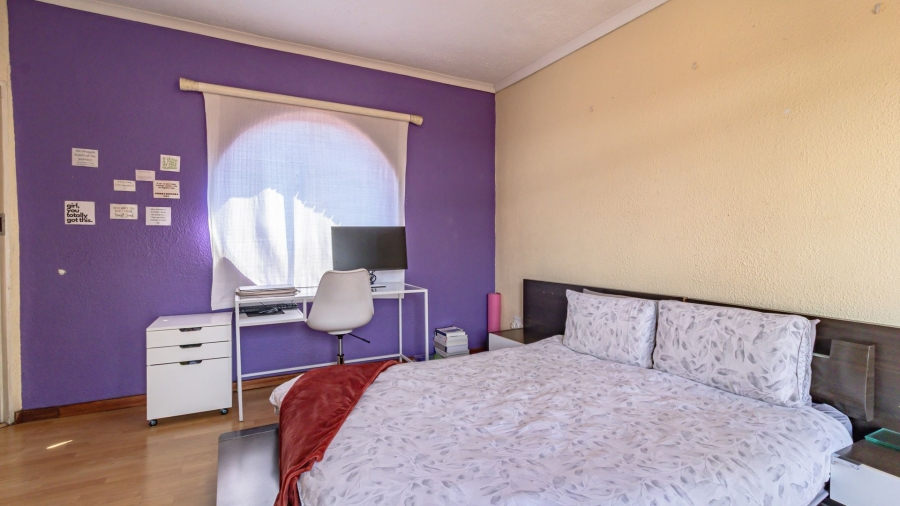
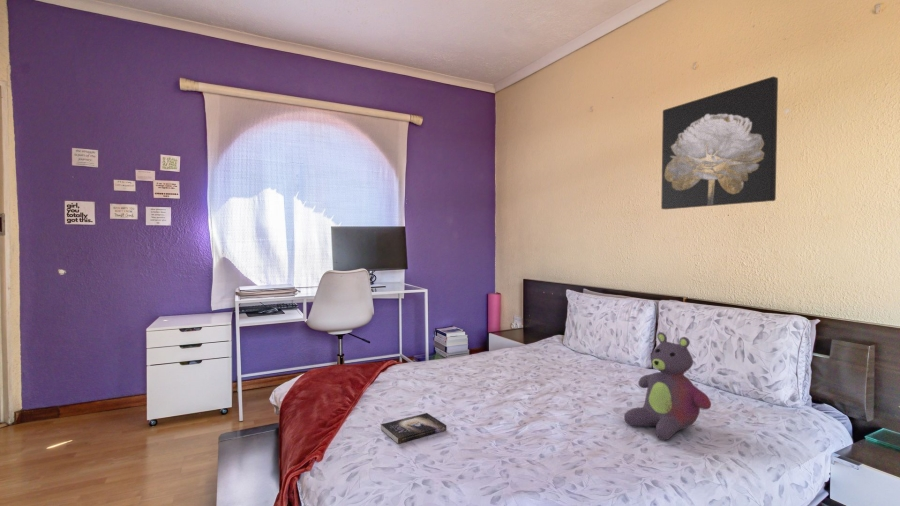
+ stuffed bear (663, 382)
+ book (413, 427)
+ wall art (713, 150)
